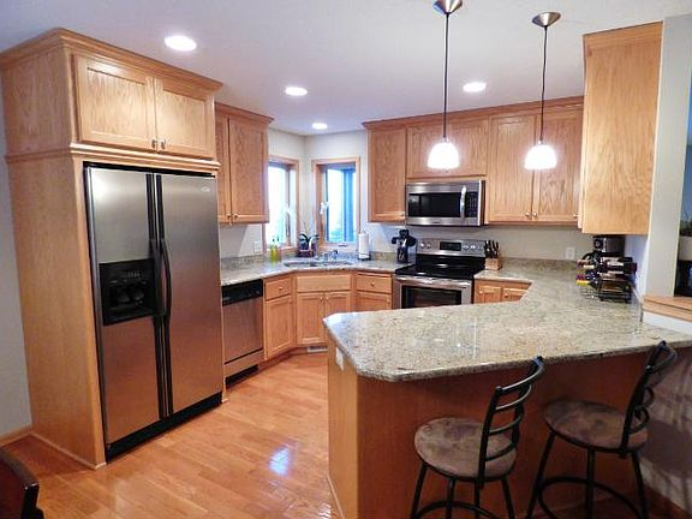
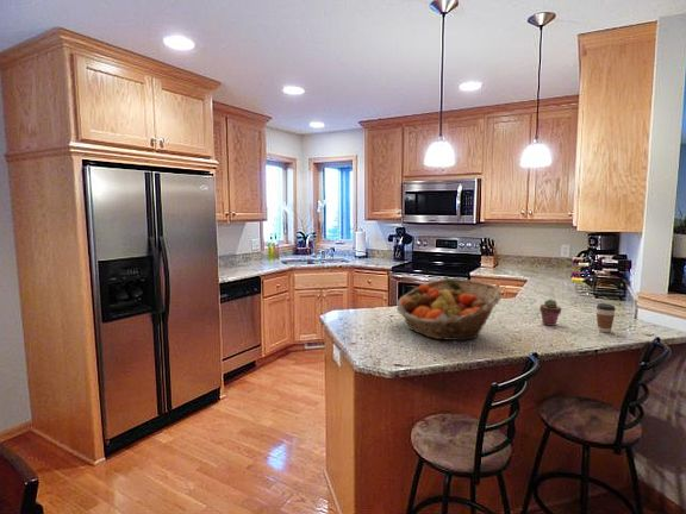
+ fruit basket (445, 306)
+ potted succulent (549, 311)
+ coffee cup (605, 318)
